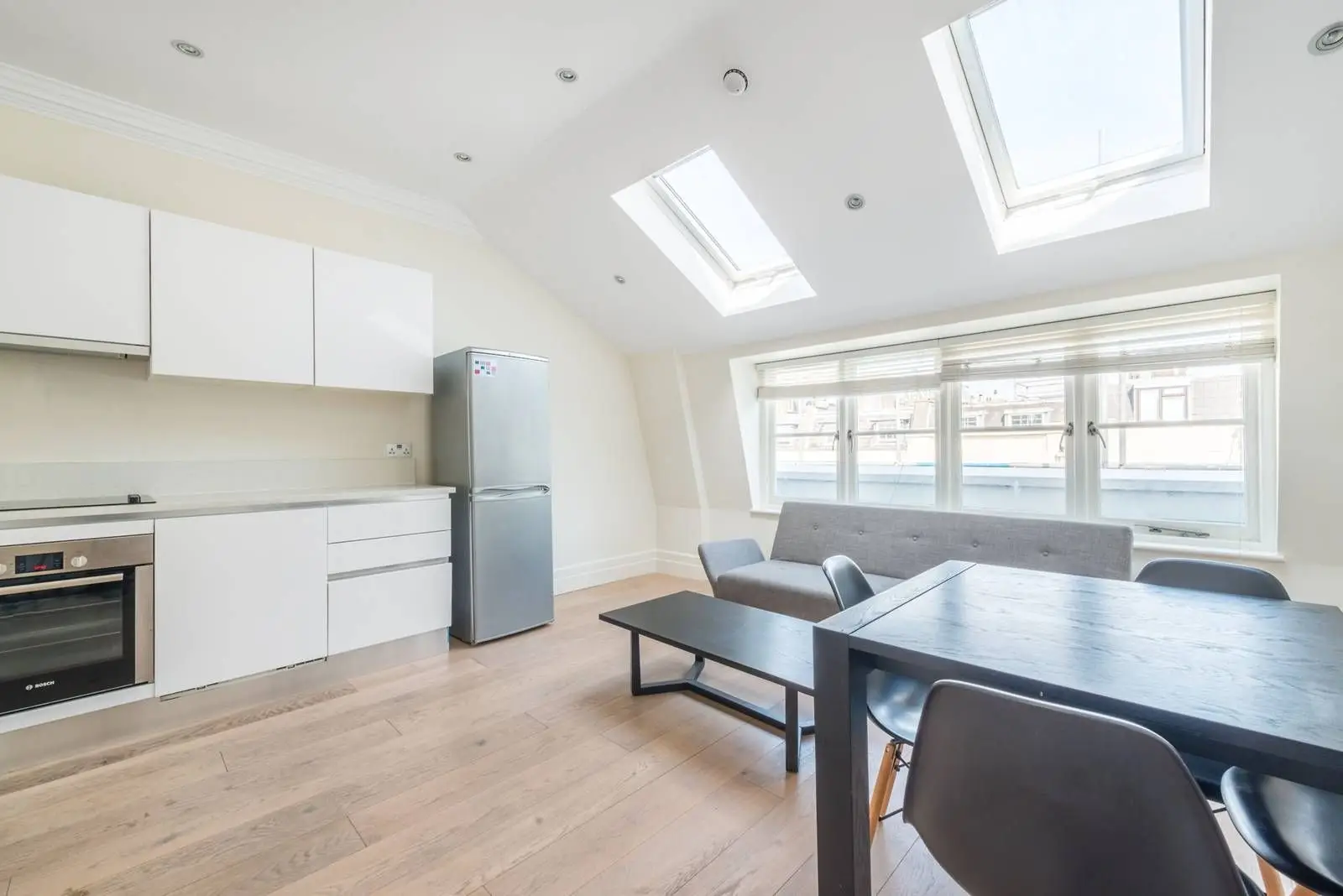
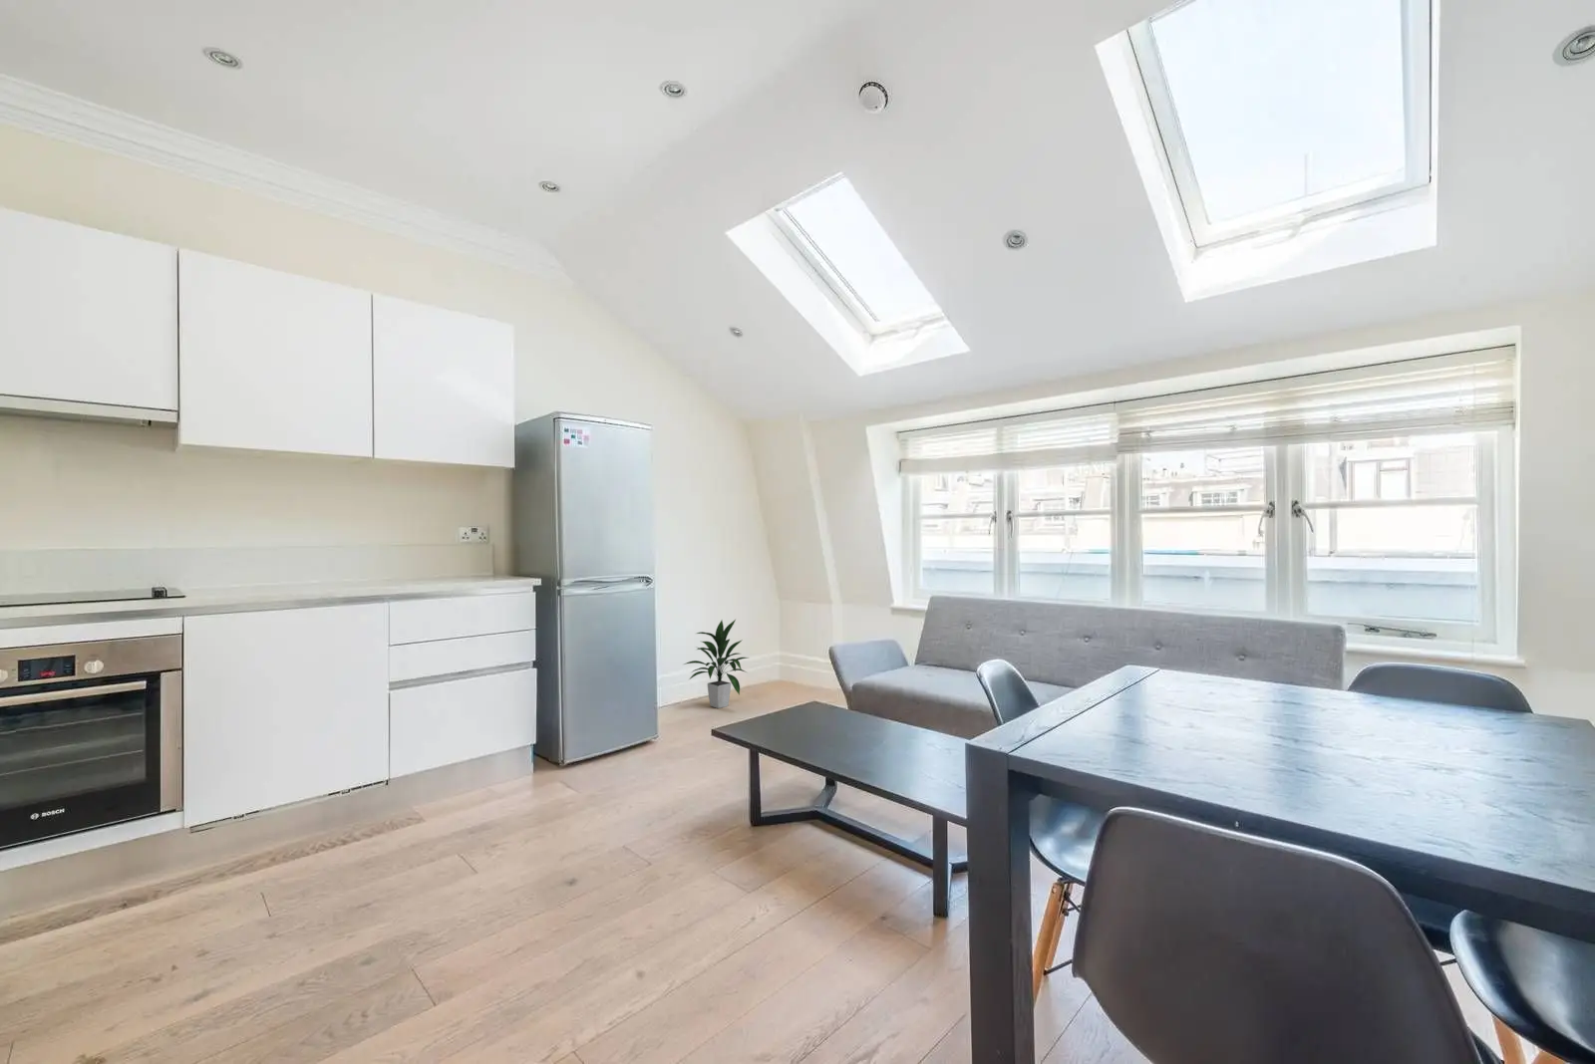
+ indoor plant (719, 664)
